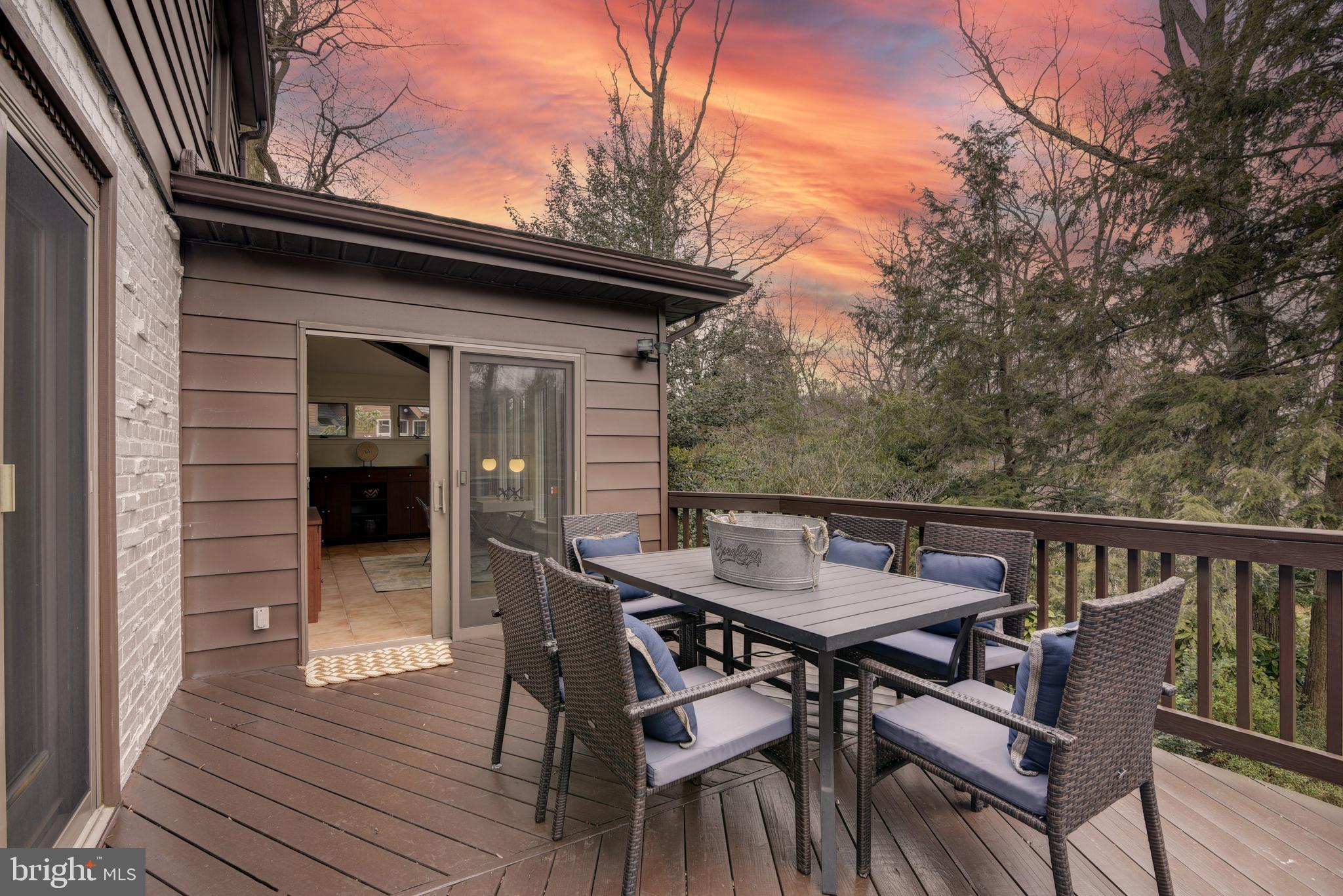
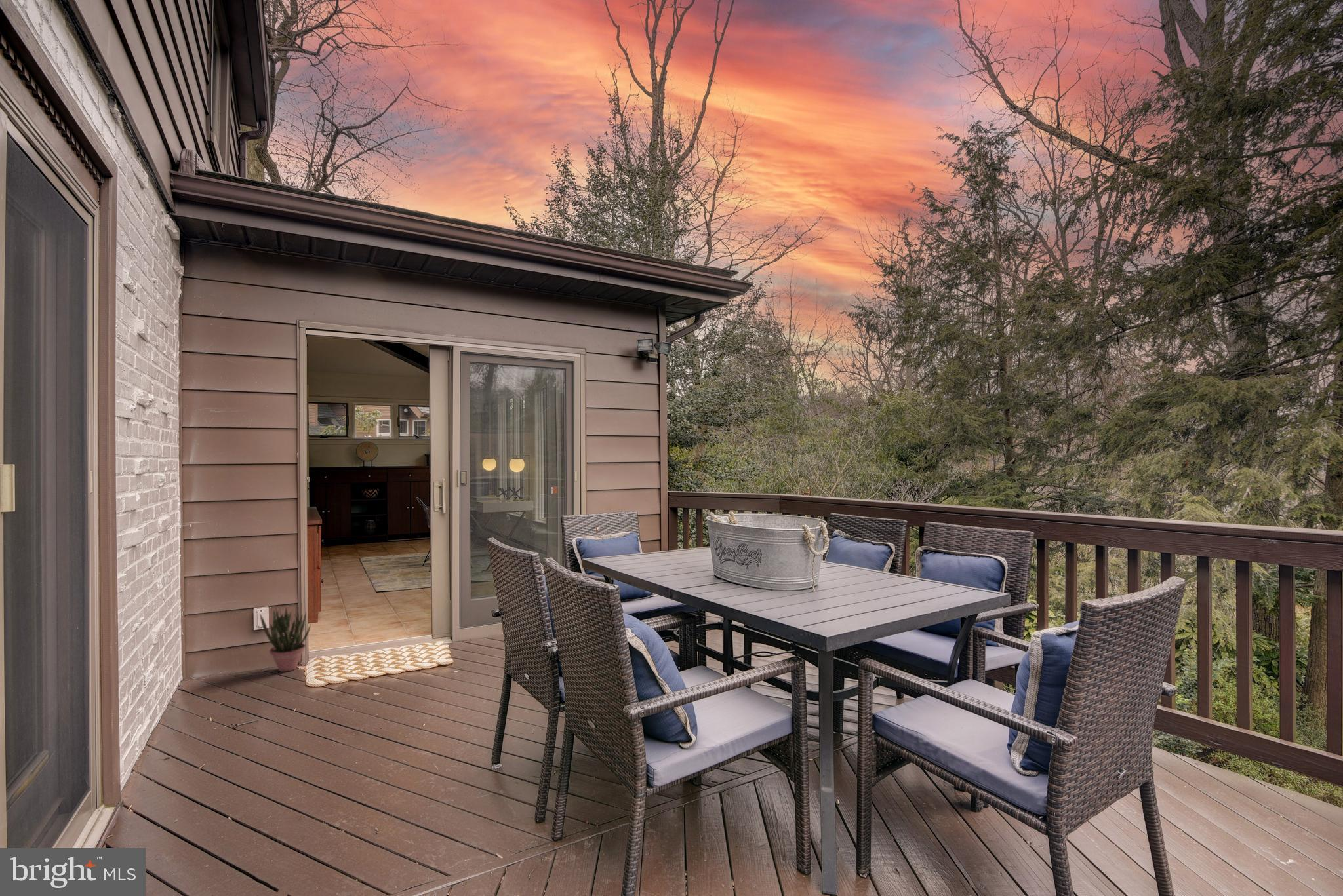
+ potted plant (285, 638)
